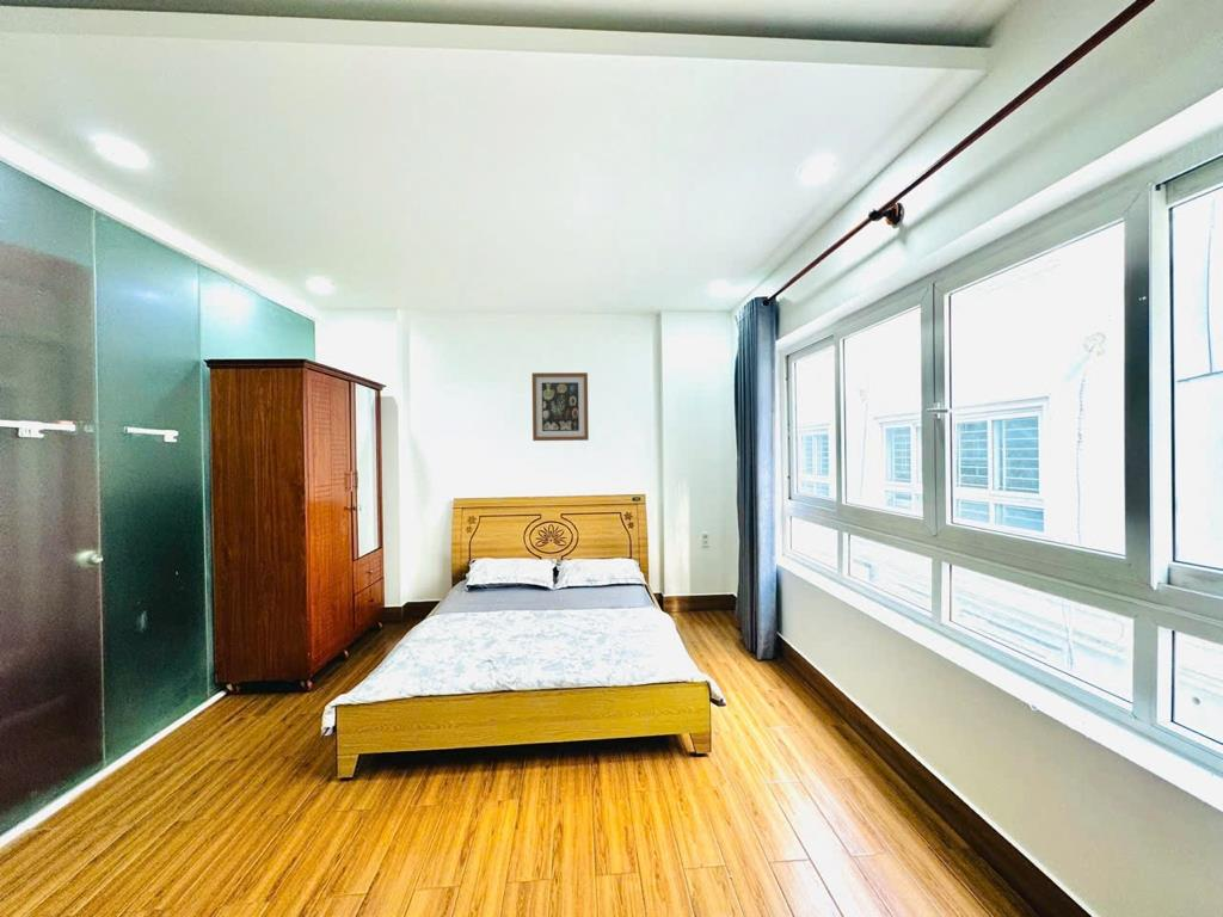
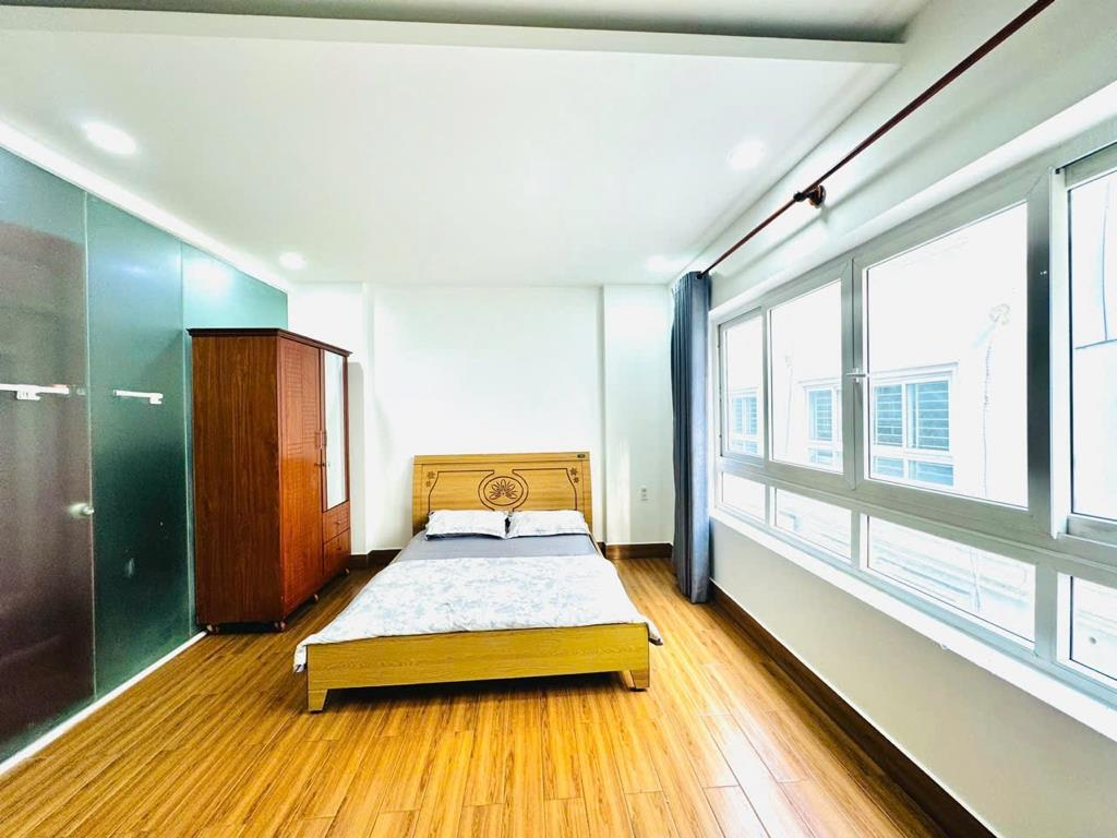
- wall art (560, 406)
